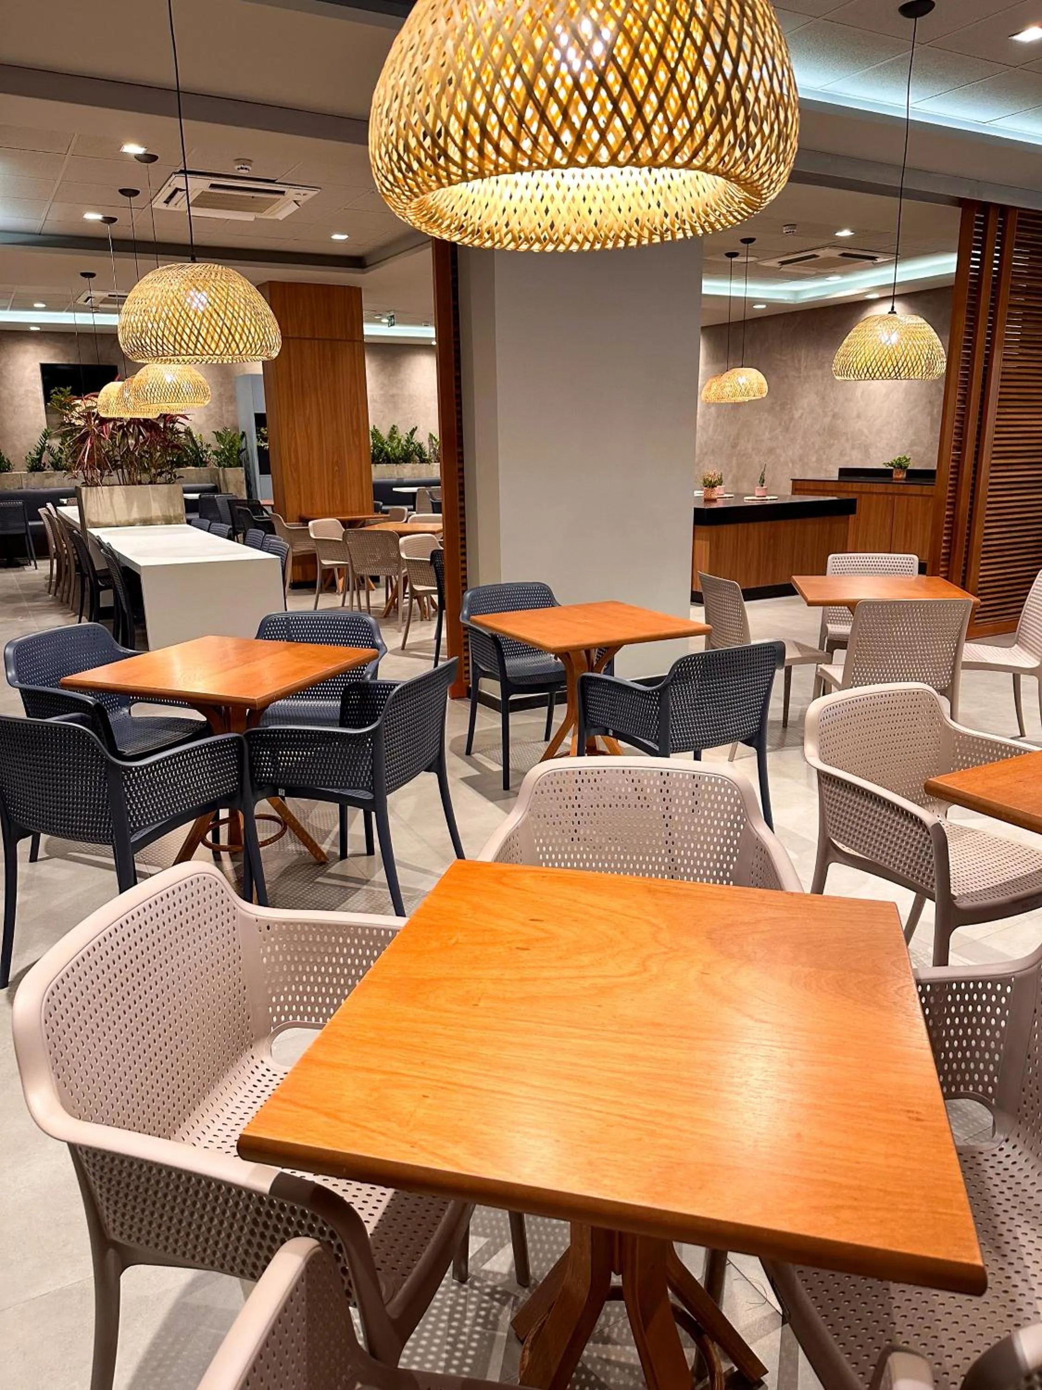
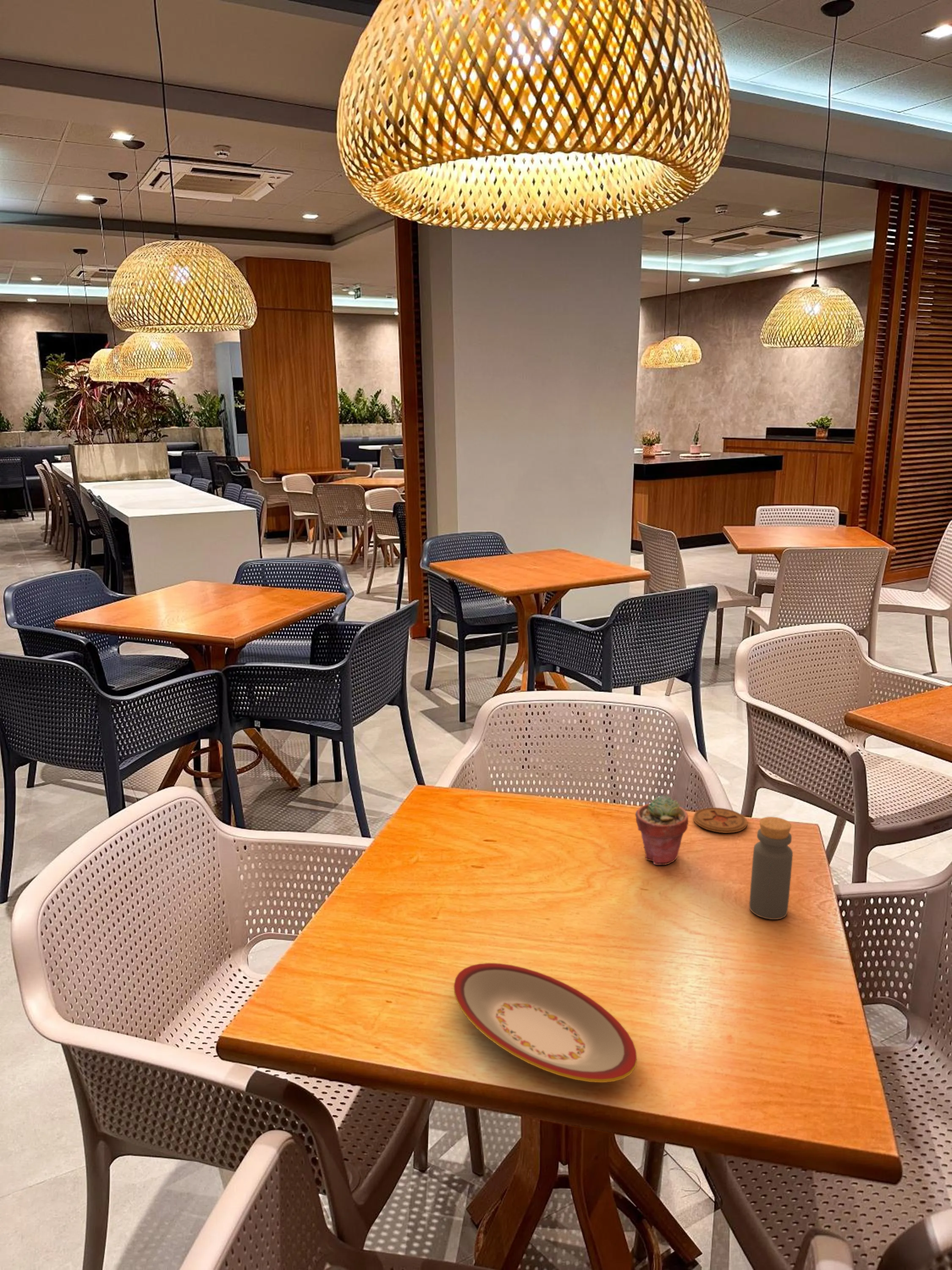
+ bottle (772, 867)
+ plate (539, 1024)
+ potted succulent (662, 826)
+ coaster (720, 820)
